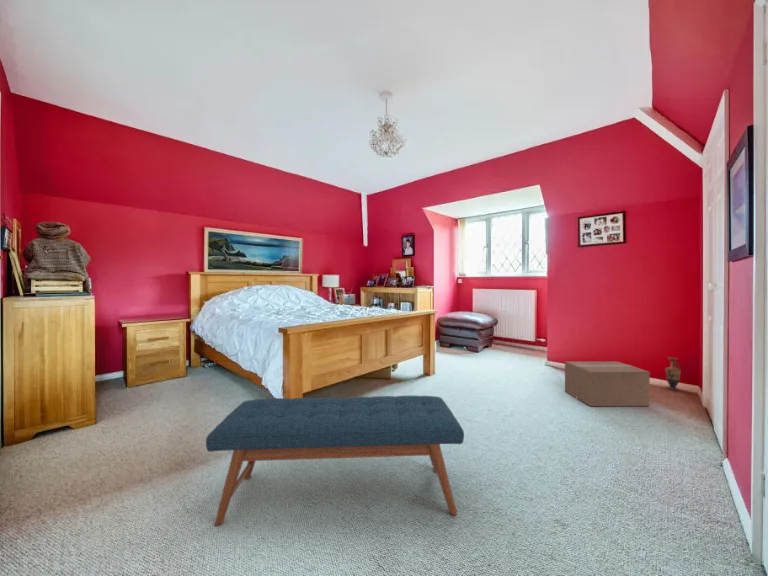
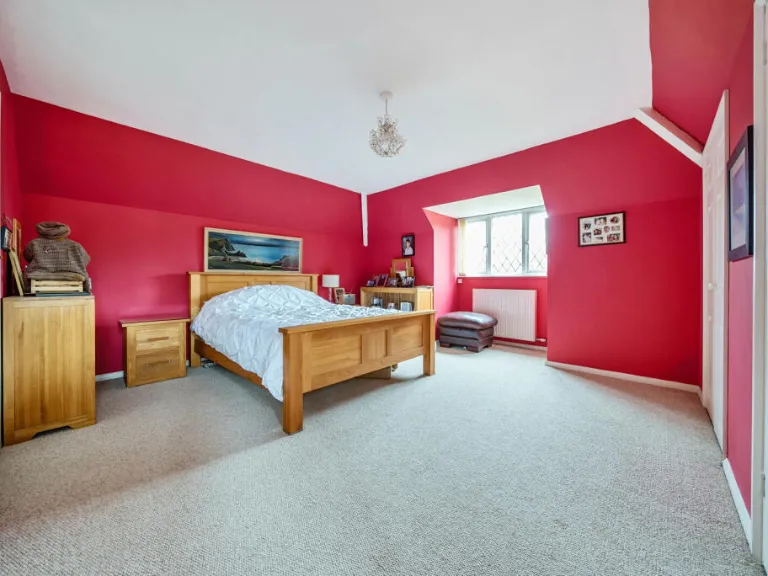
- bench (341, 450)
- vase (672, 373)
- cardboard box (604, 382)
